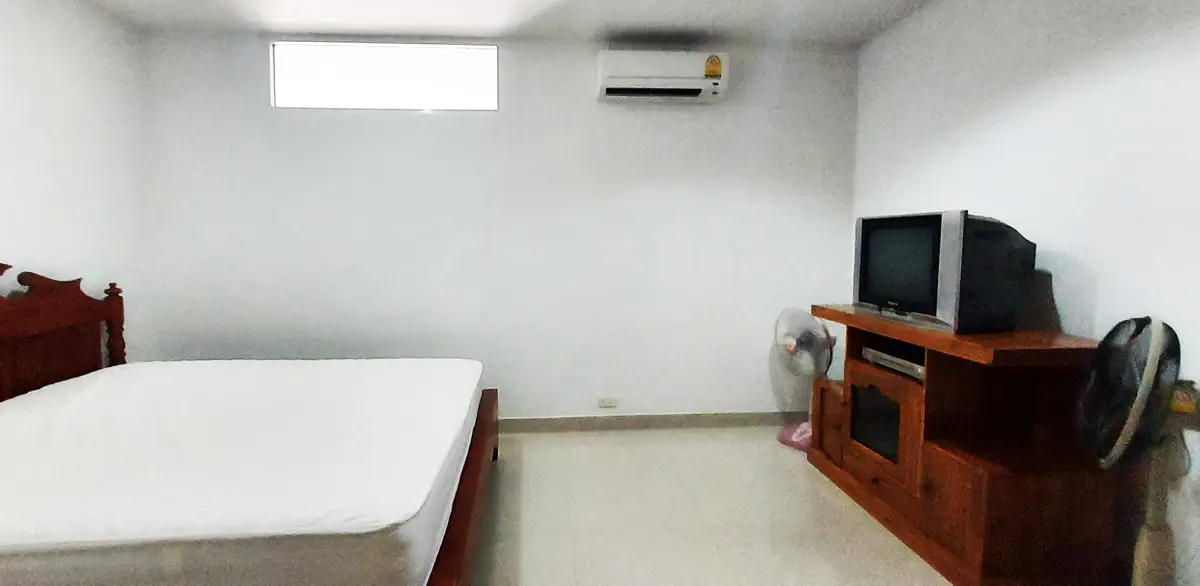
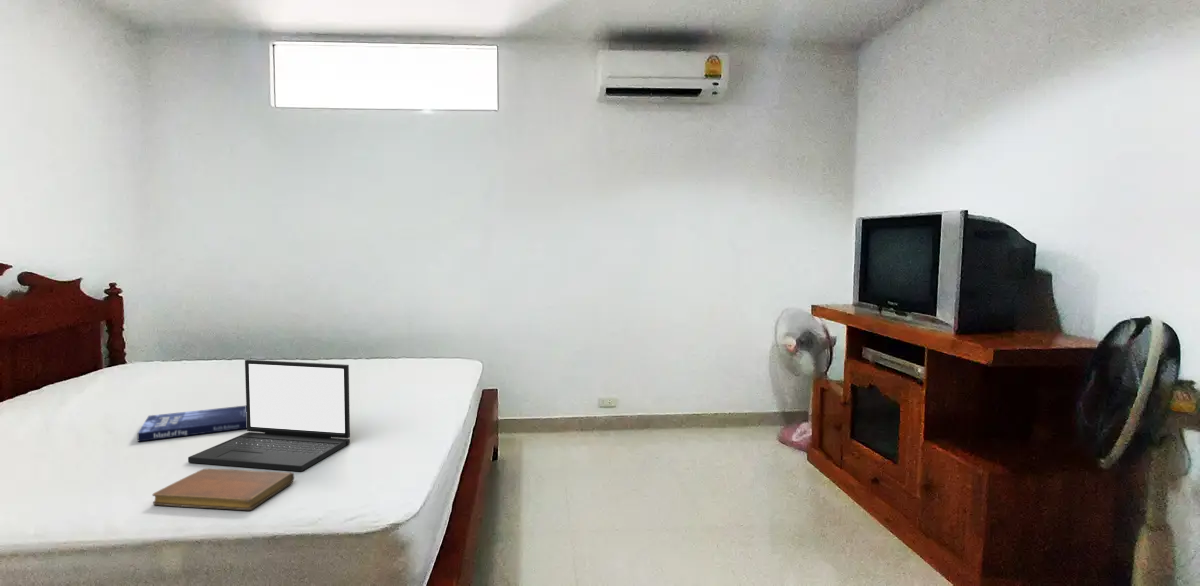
+ notebook (226, 487)
+ laptop (272, 411)
+ book (200, 421)
